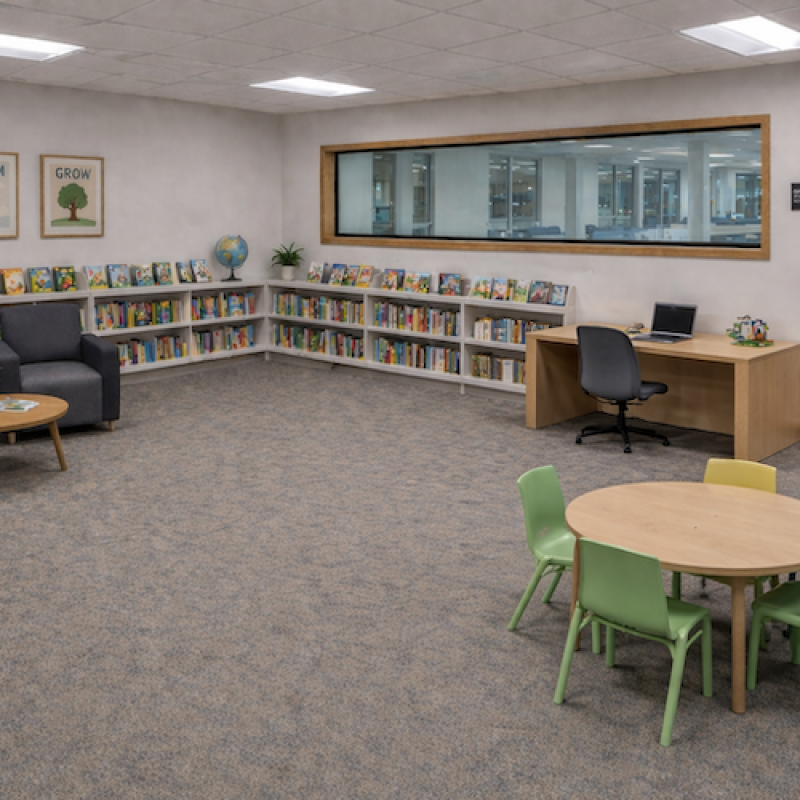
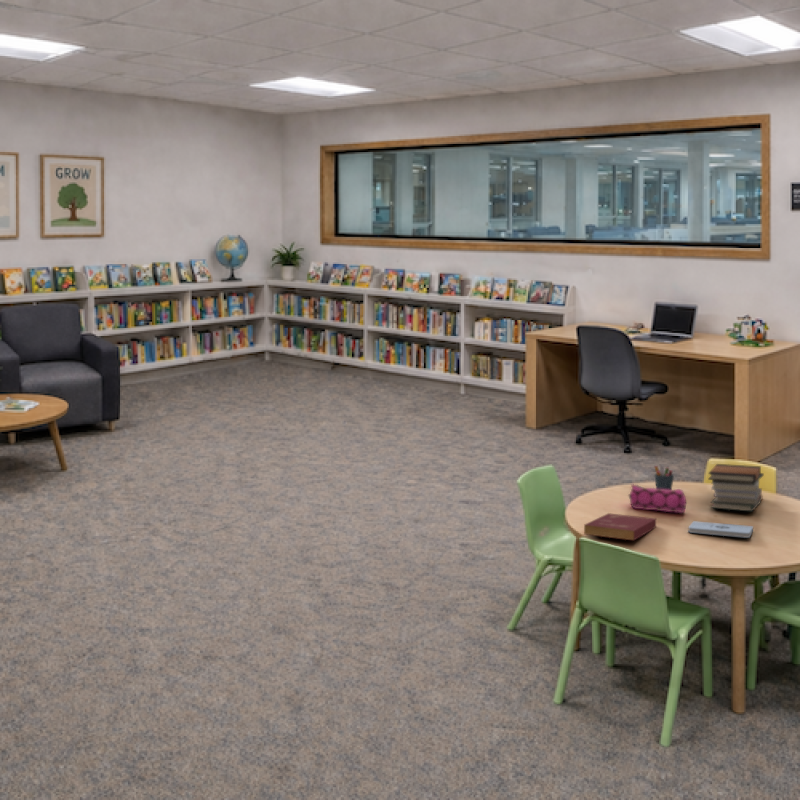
+ notepad (720, 529)
+ pencil case (657, 497)
+ pen holder (663, 479)
+ book stack (735, 487)
+ book (620, 526)
